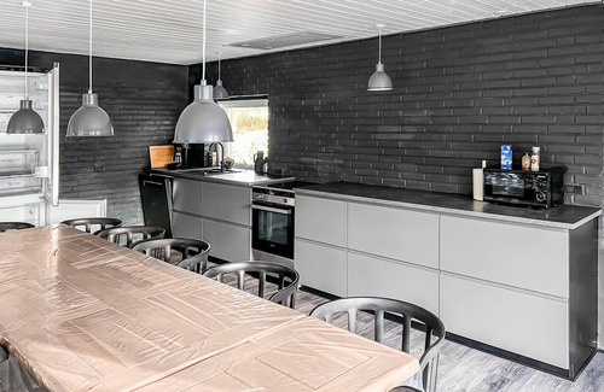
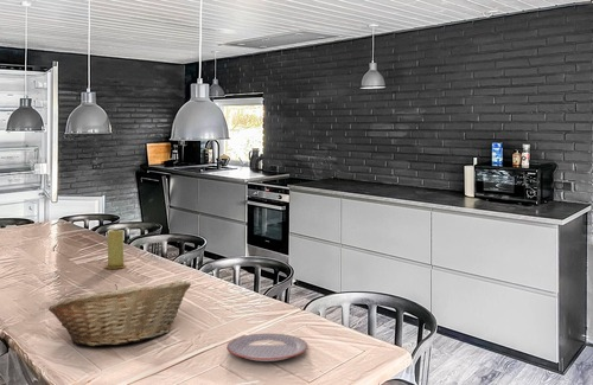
+ plate (267, 347)
+ candle (115, 248)
+ fruit basket (123, 307)
